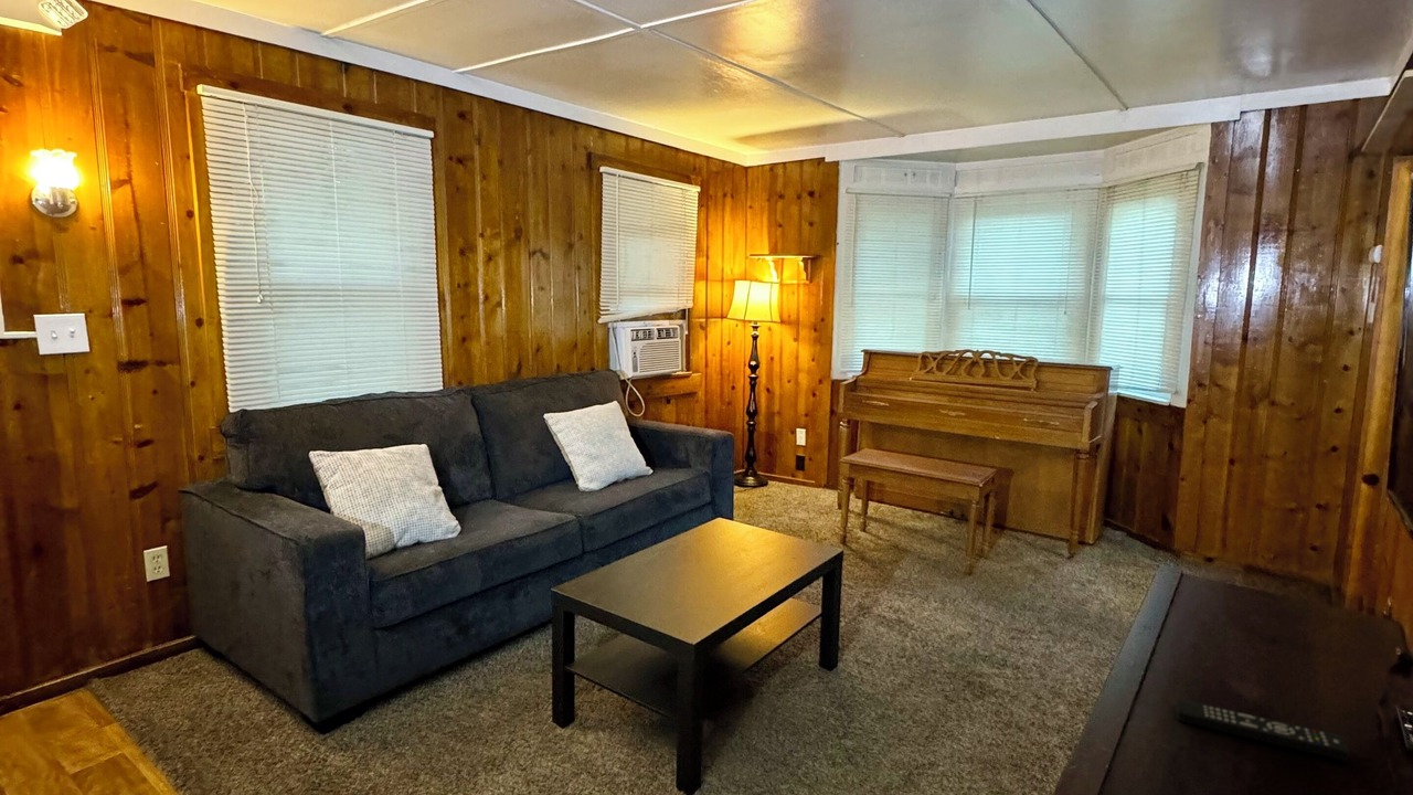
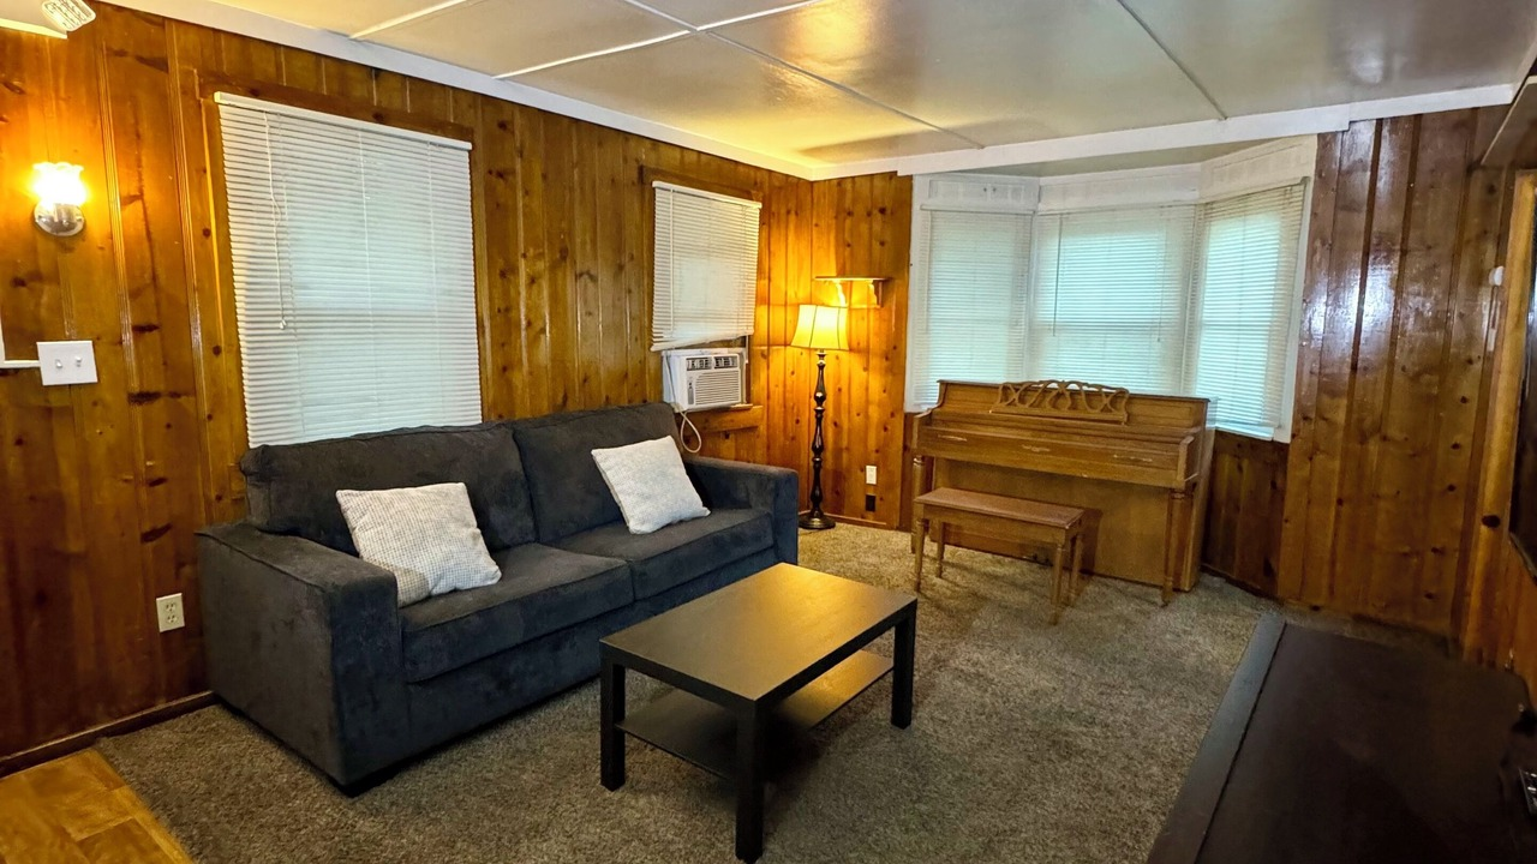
- remote control (1257, 728)
